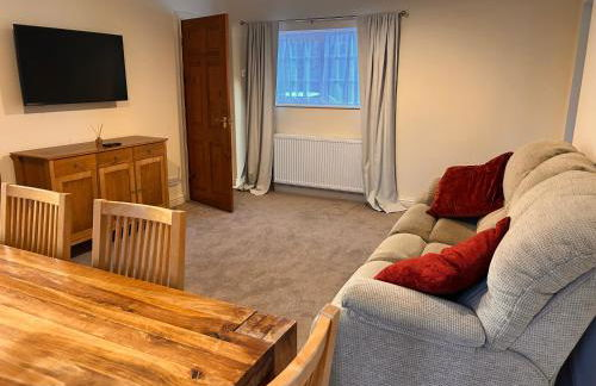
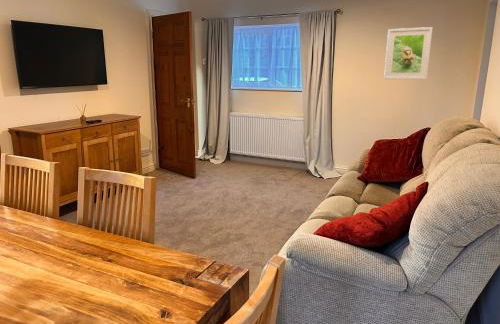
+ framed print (407, 54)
